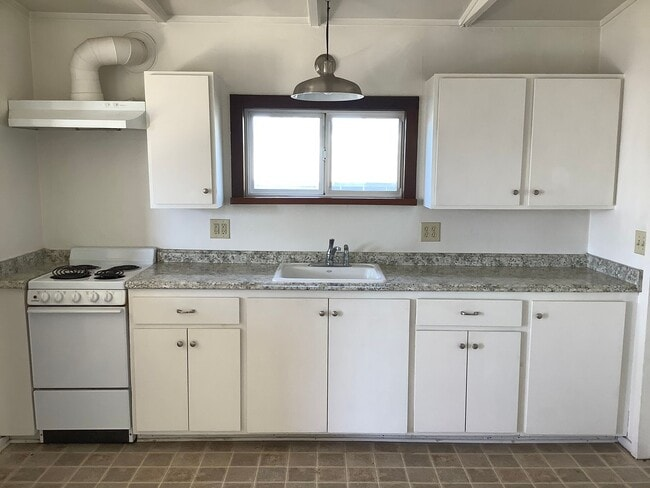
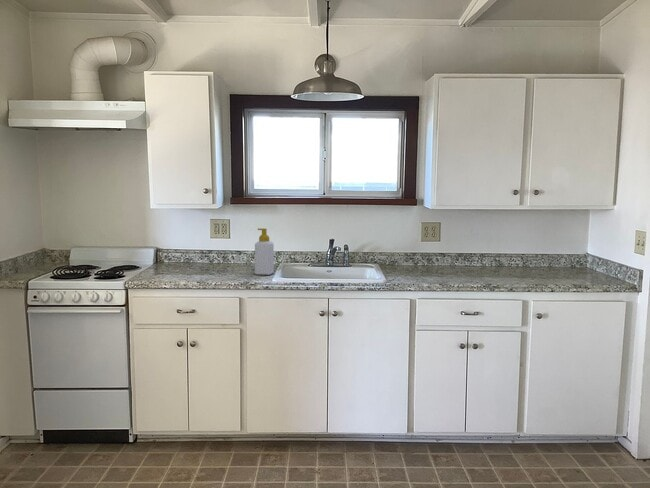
+ soap bottle (264, 251)
